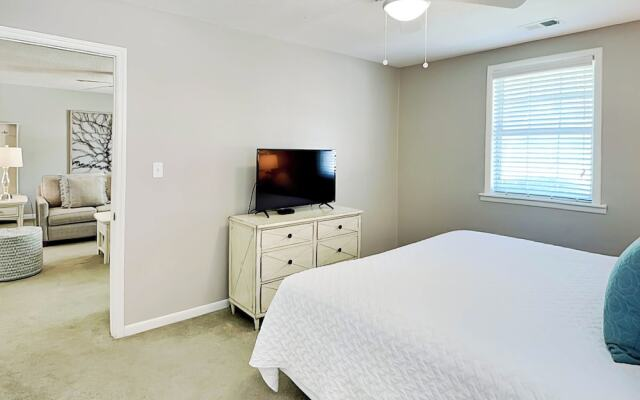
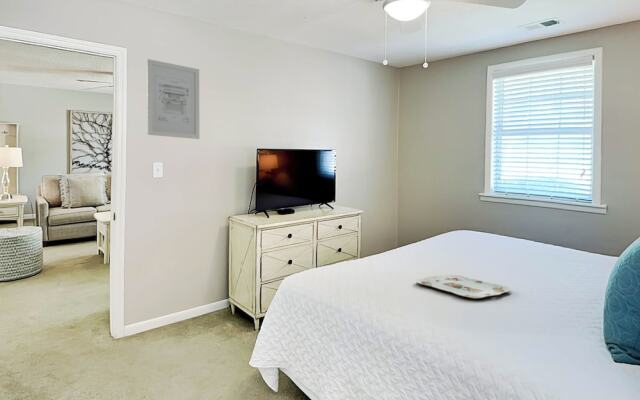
+ wall art (174, 100)
+ serving tray (461, 286)
